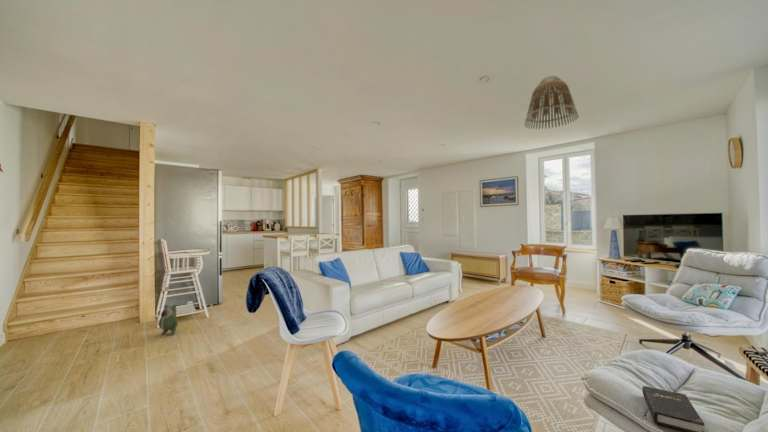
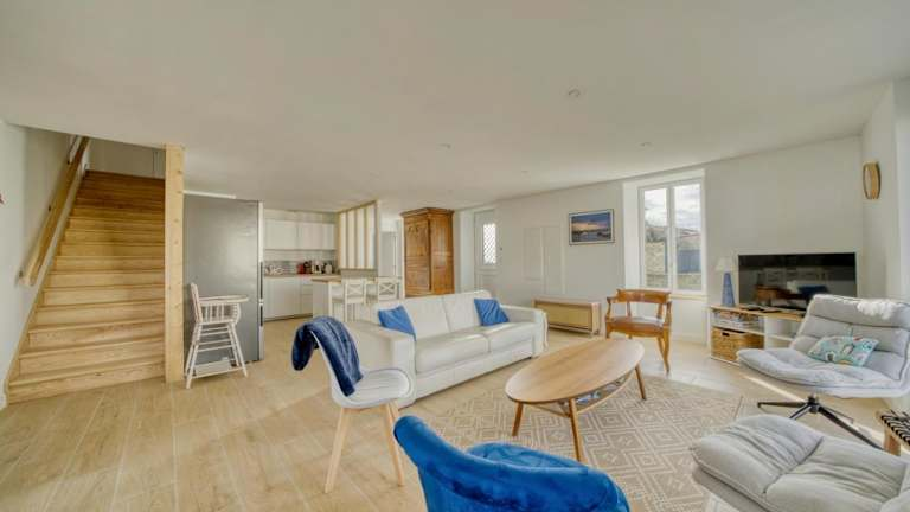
- plush toy (168, 319)
- hardback book (670, 408)
- lamp shade (549, 100)
